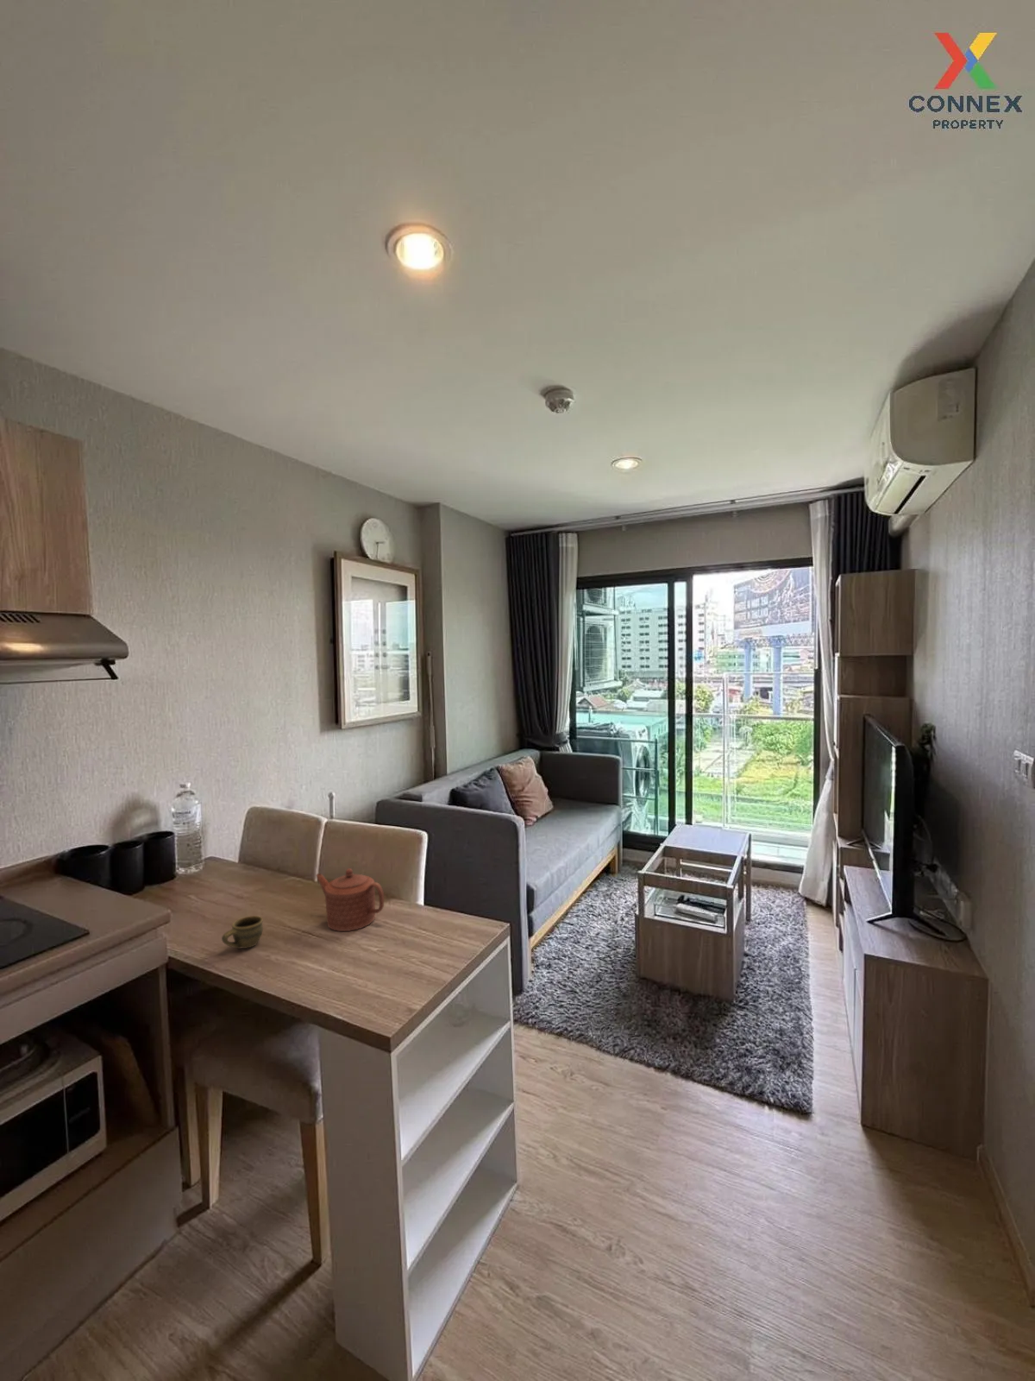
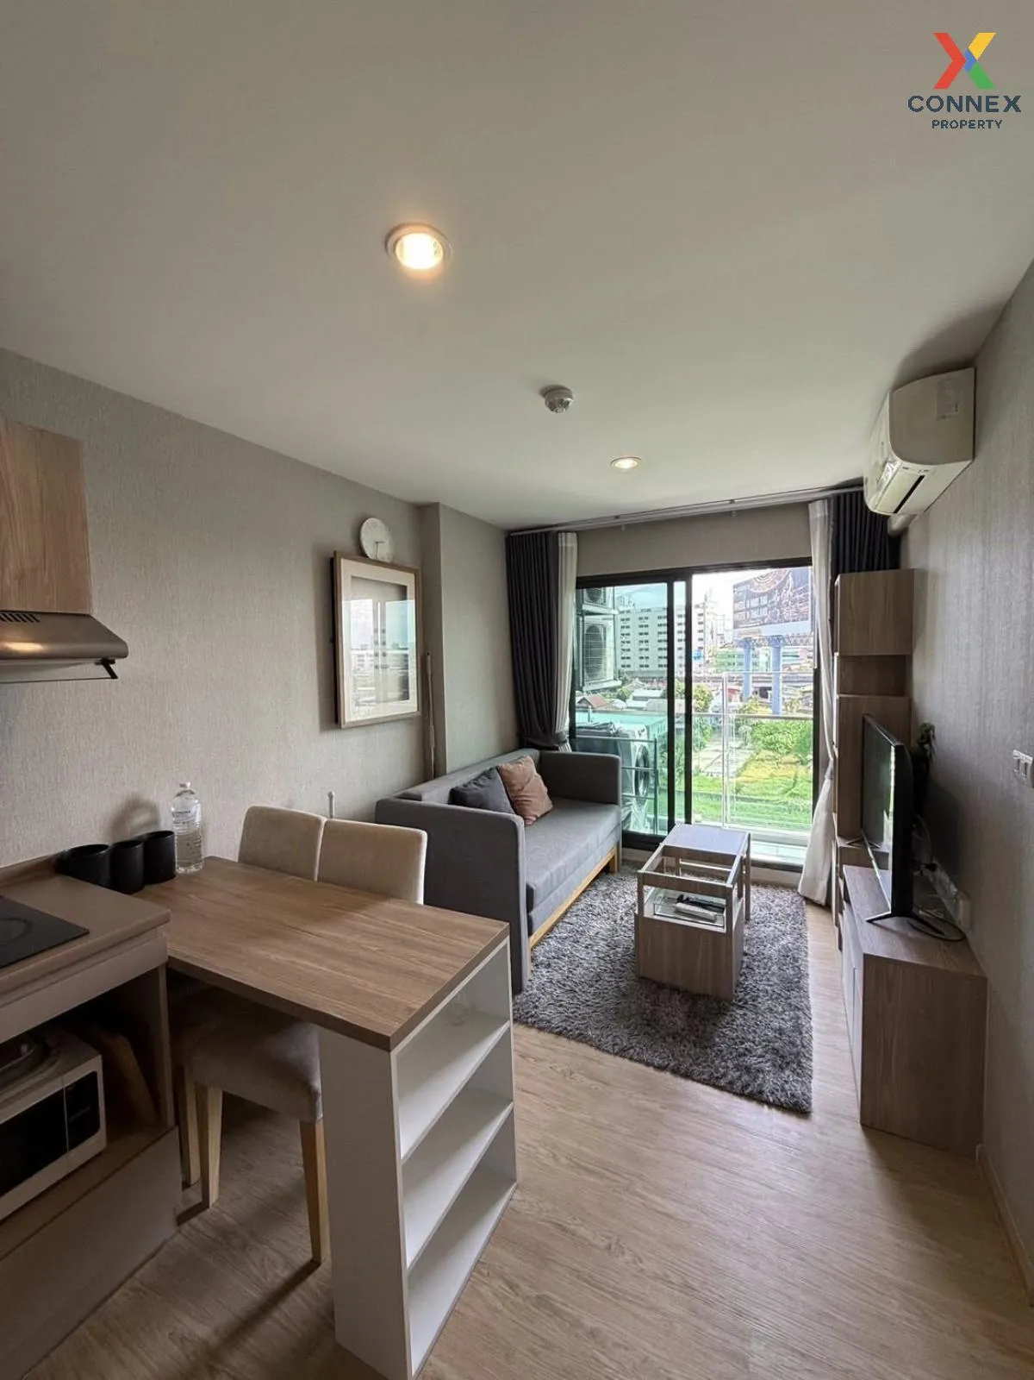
- teapot (349, 894)
- cup (241, 935)
